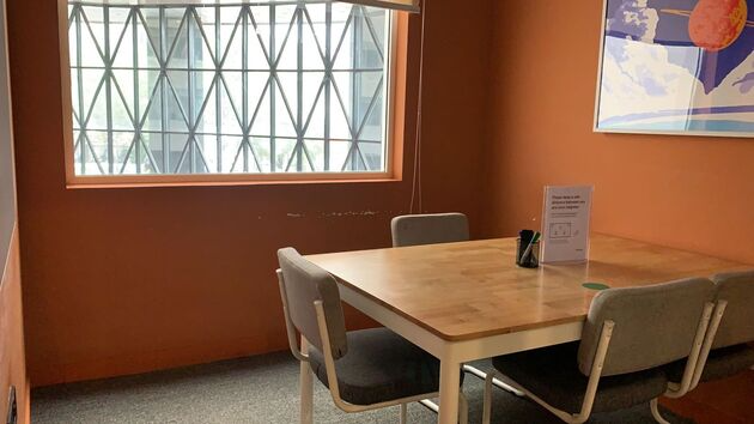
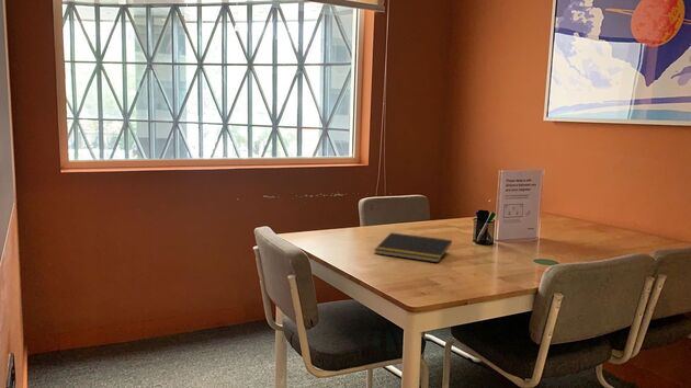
+ notepad (412, 247)
